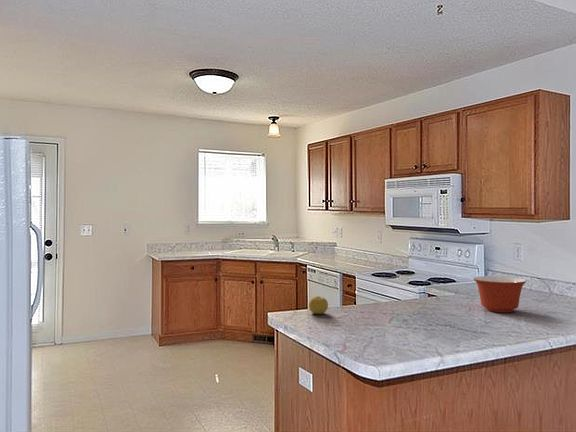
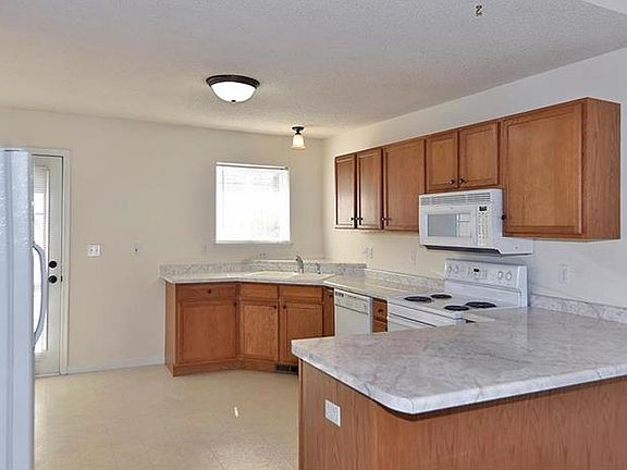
- mixing bowl (499, 294)
- fruit (318, 305)
